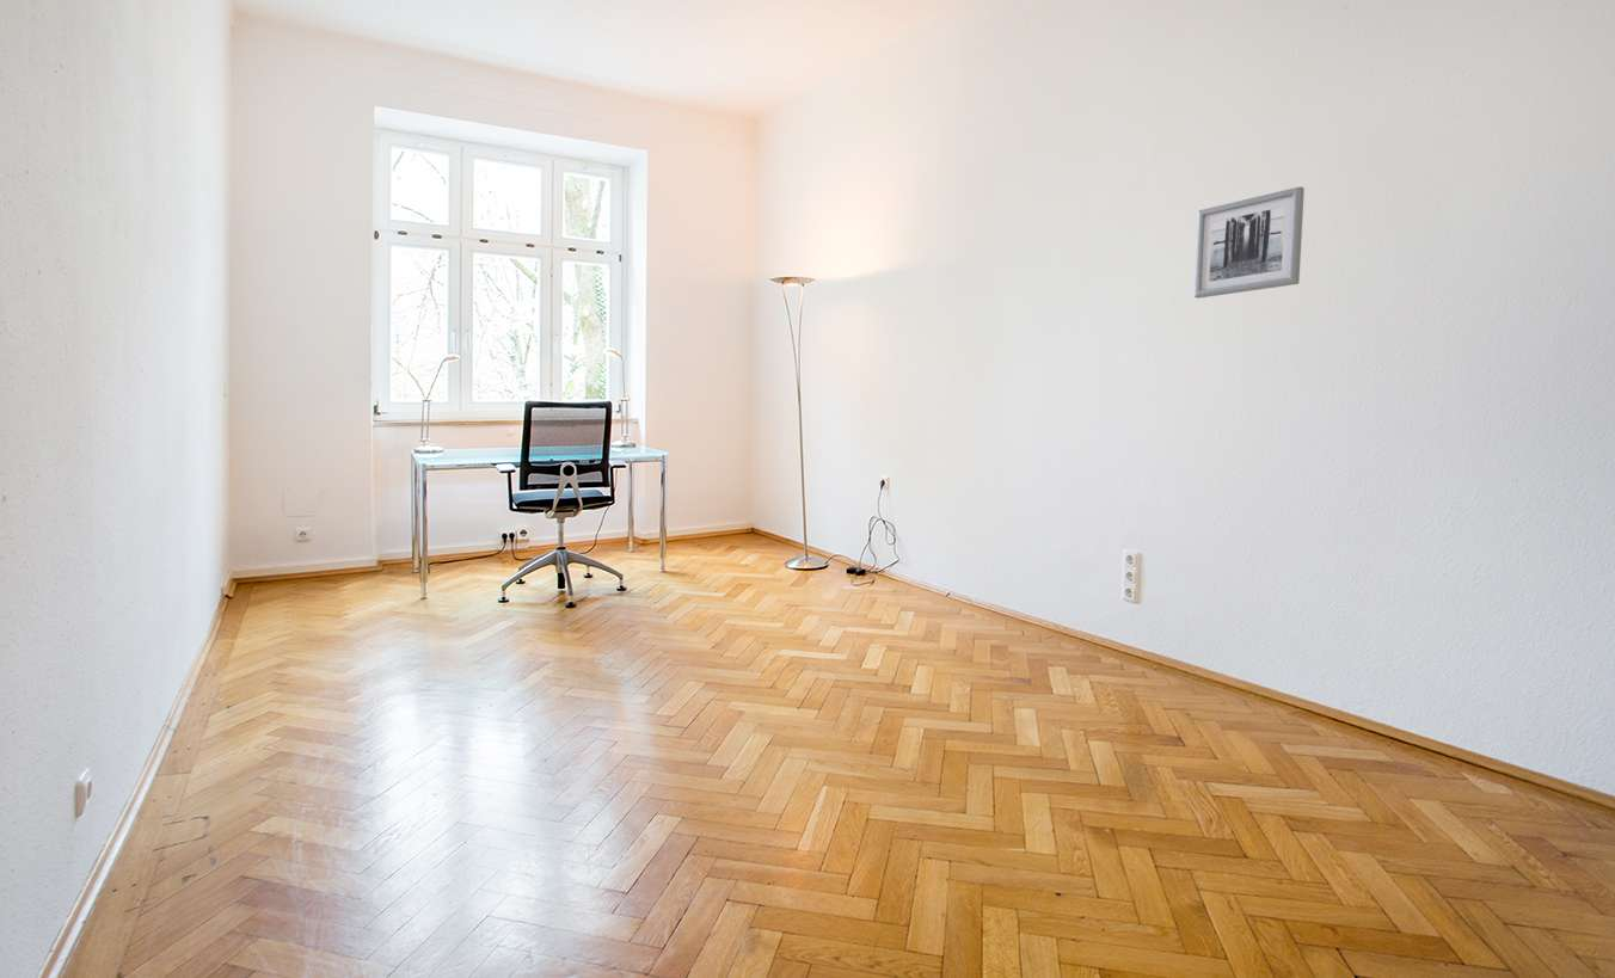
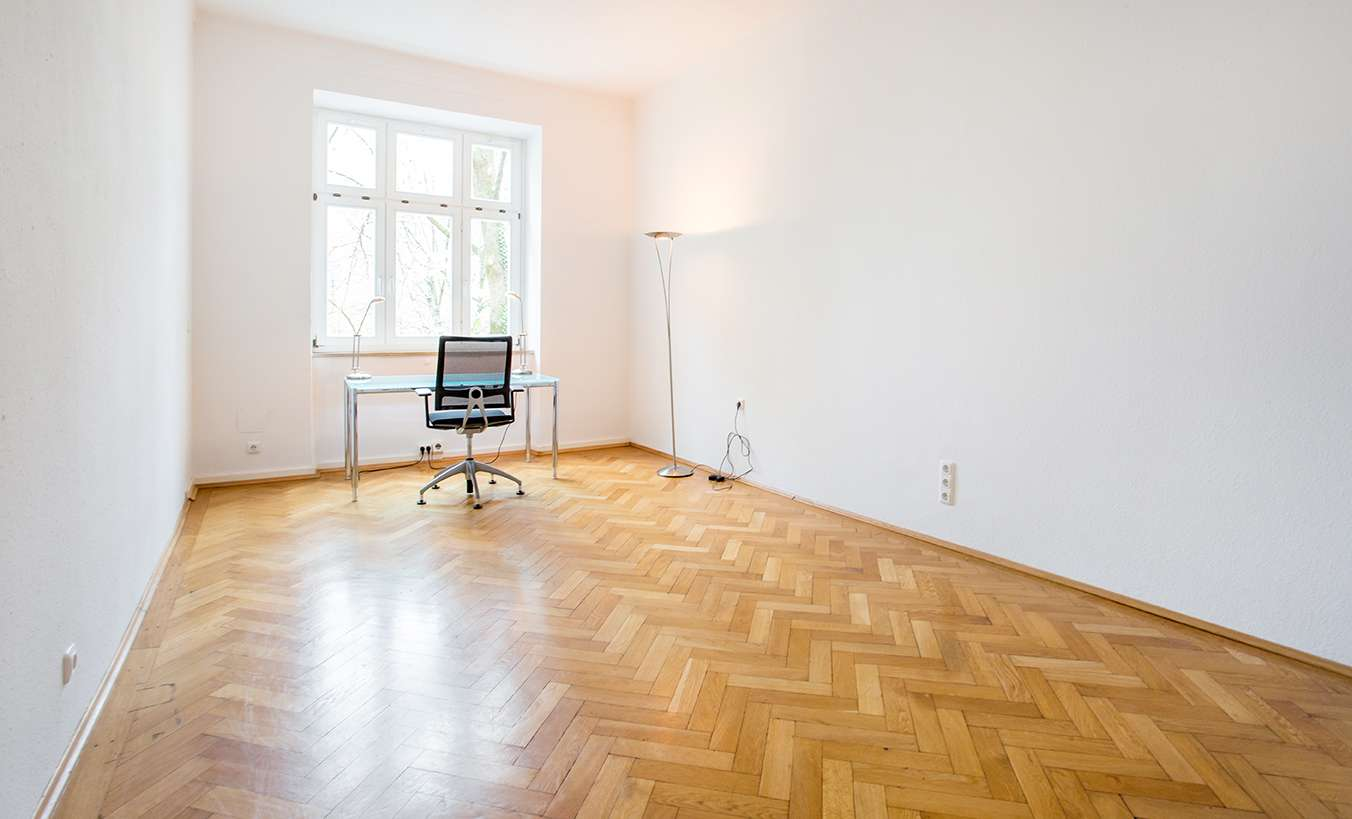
- wall art (1246, 245)
